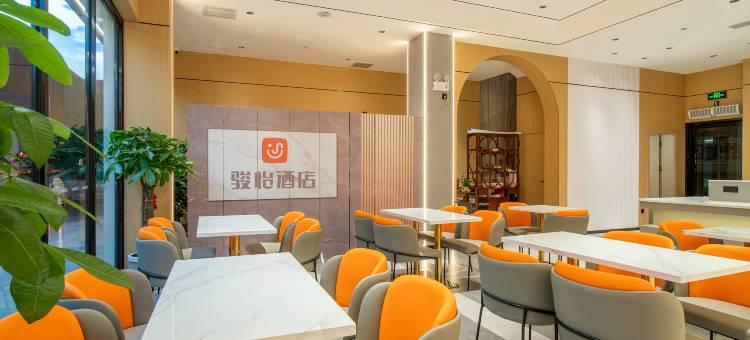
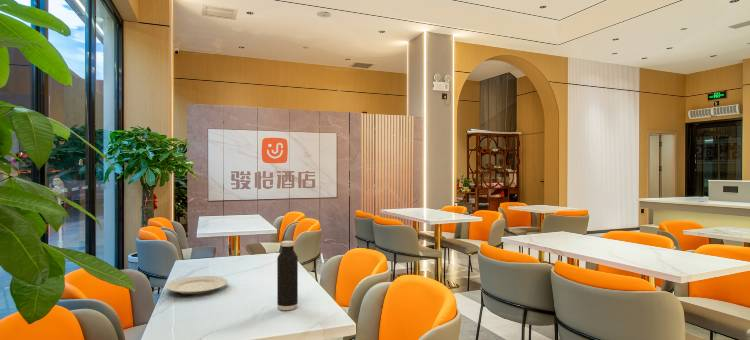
+ water bottle (287, 274)
+ chinaware (197, 285)
